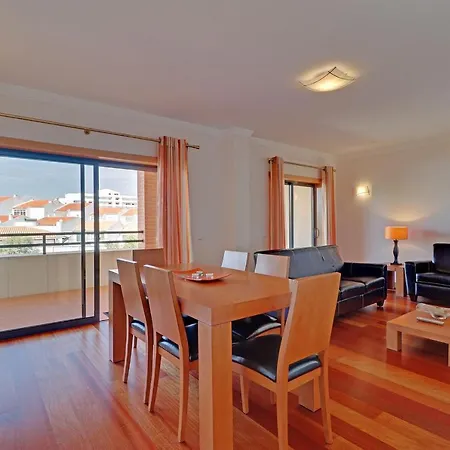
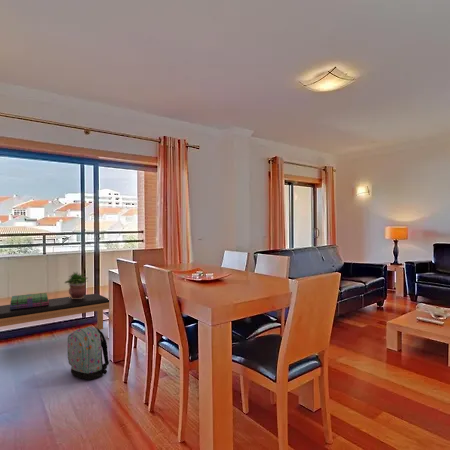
+ stack of books (29, 300)
+ backpack (86, 351)
+ potted plant (78, 284)
+ bench (49, 318)
